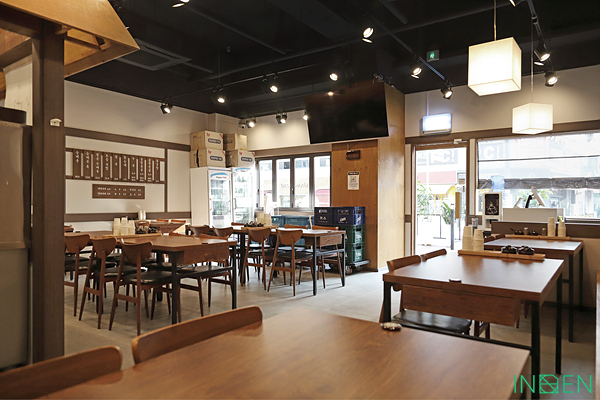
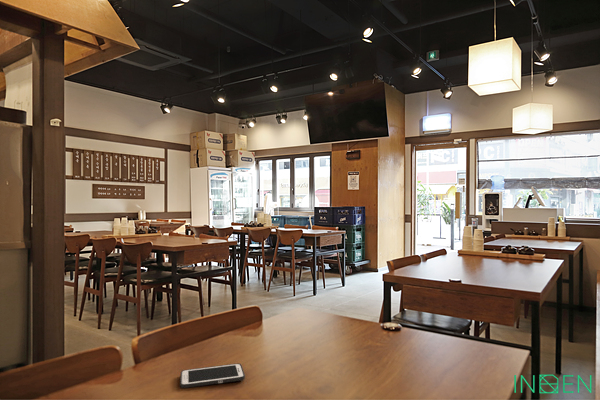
+ cell phone (212, 375)
